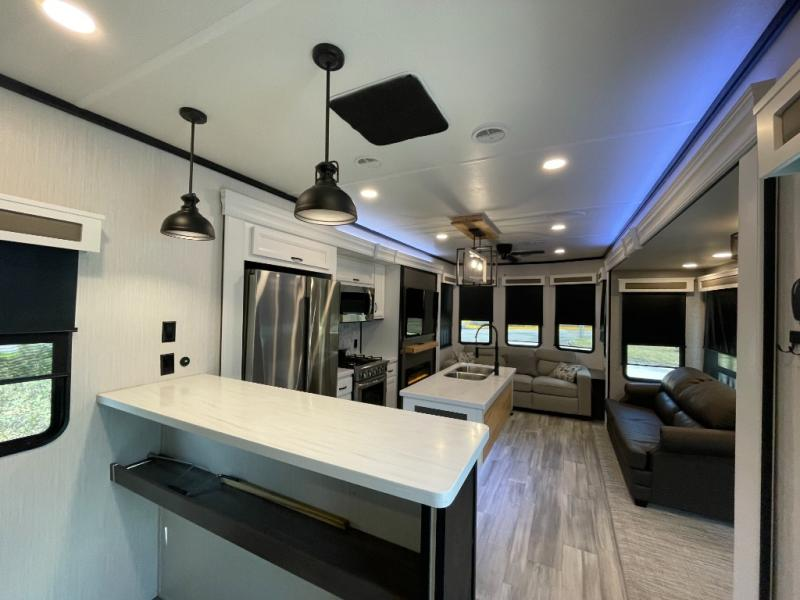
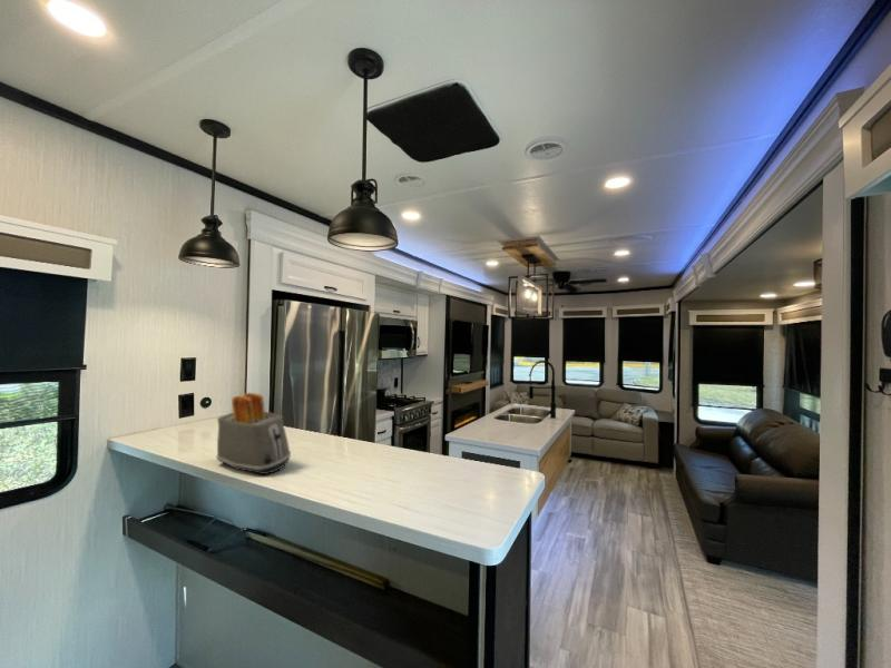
+ toaster (254, 429)
